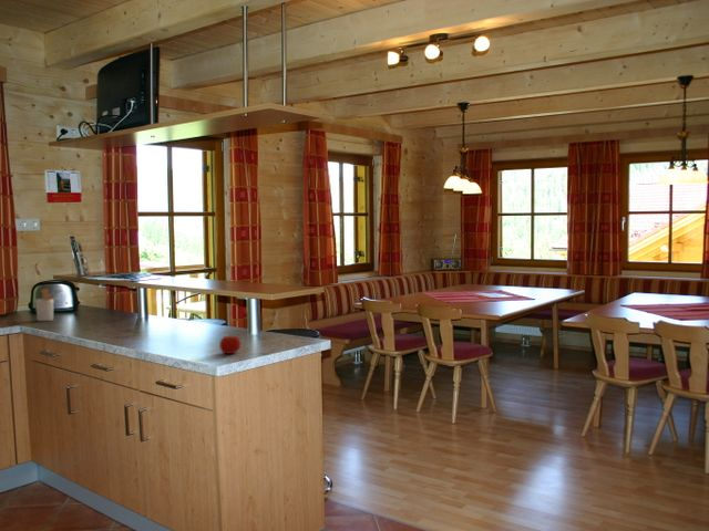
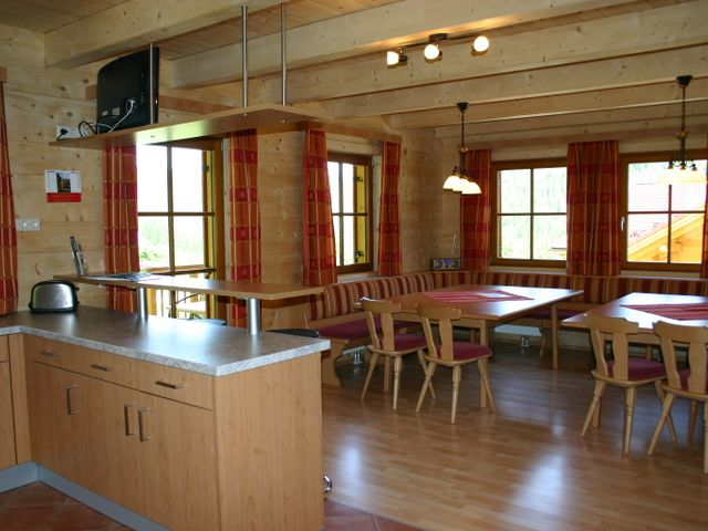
- fruit (229, 343)
- utensil holder (49, 304)
